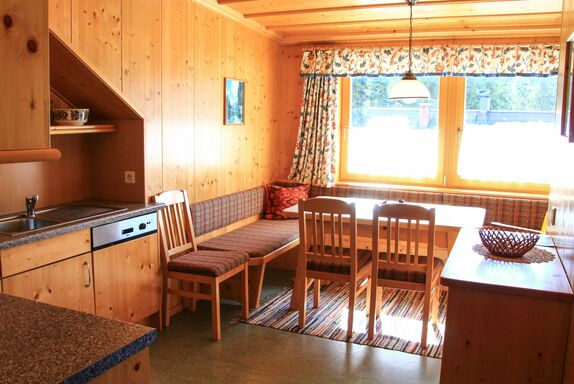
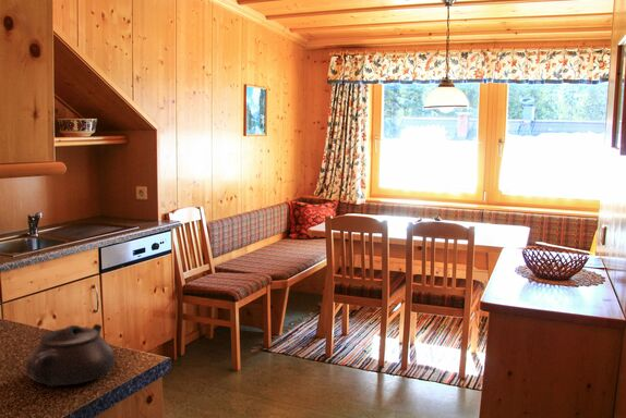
+ teapot (68, 351)
